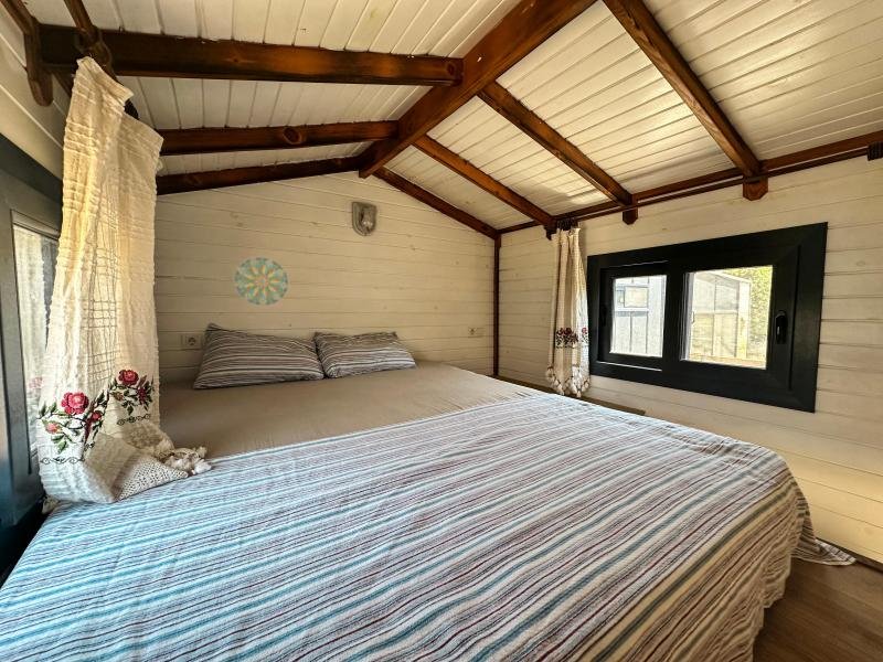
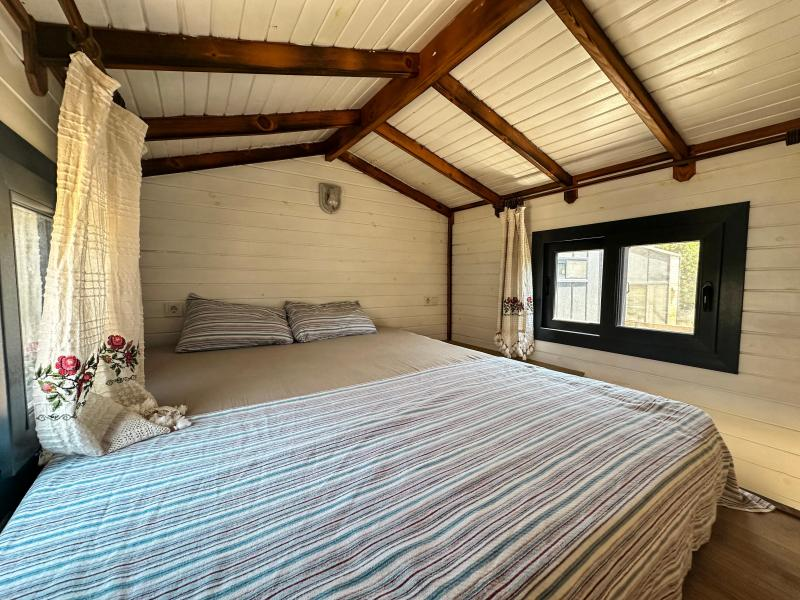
- decorative plate (262, 281)
